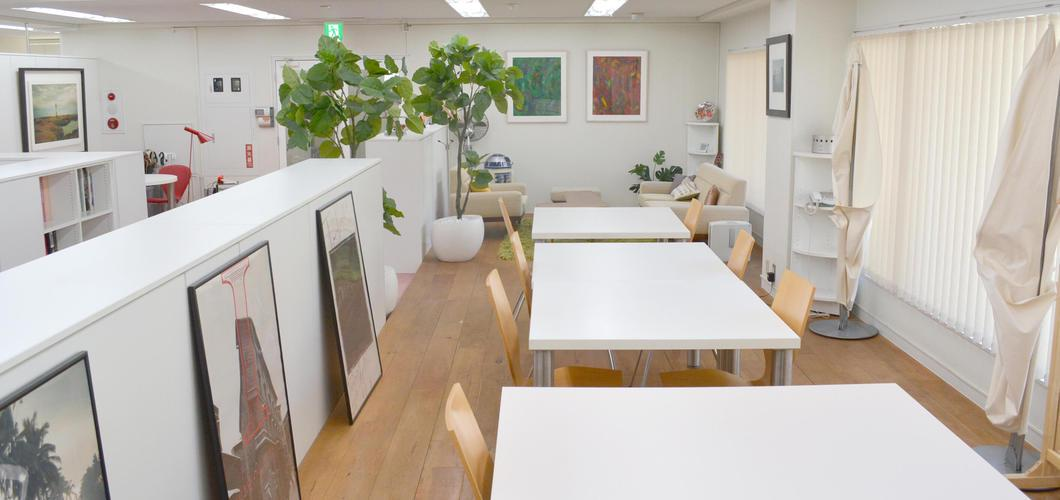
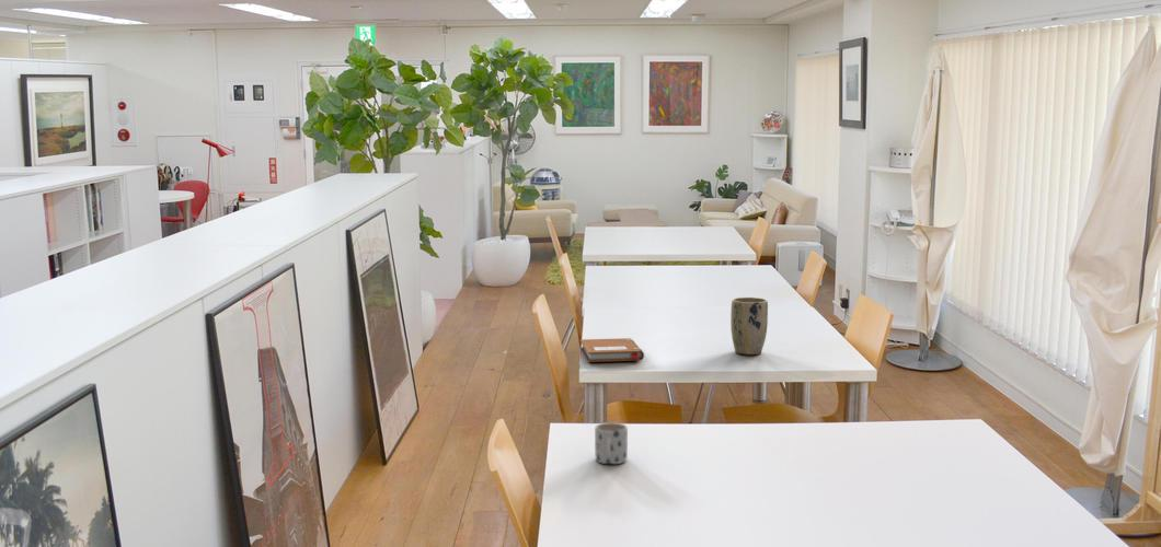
+ plant pot (748, 326)
+ notebook (611, 349)
+ mug (610, 445)
